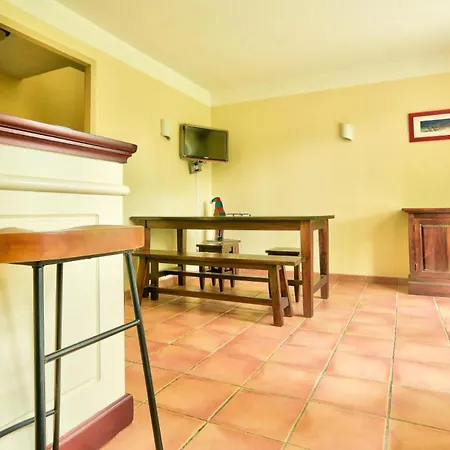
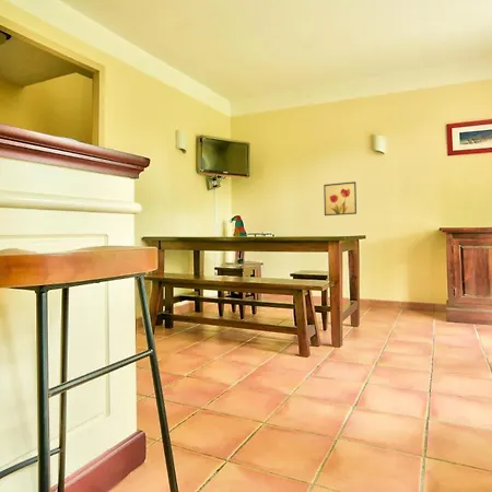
+ wall art (340, 199)
